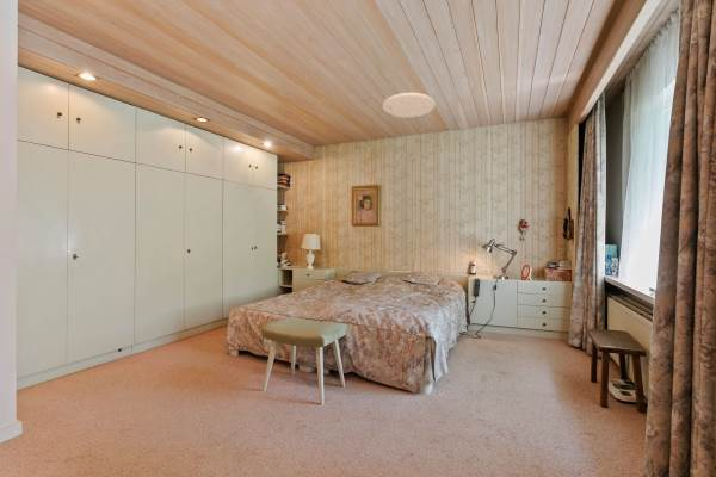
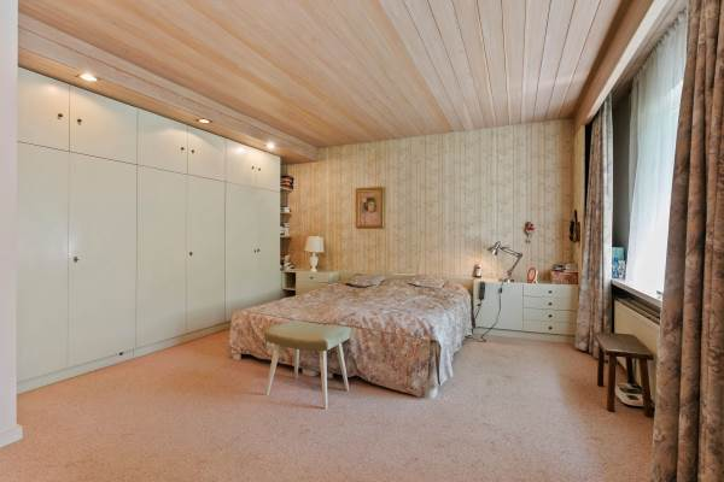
- ceiling light (408, 105)
